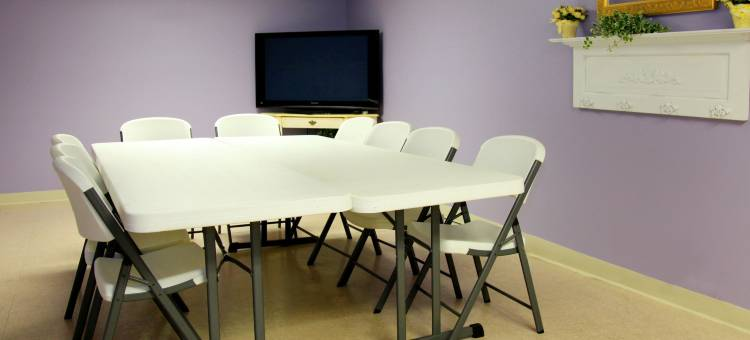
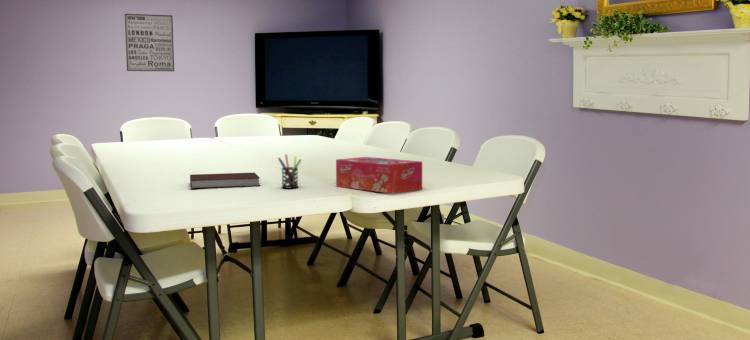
+ tissue box (378, 174)
+ wall art (149, 43)
+ pen holder (291, 169)
+ notebook (224, 180)
